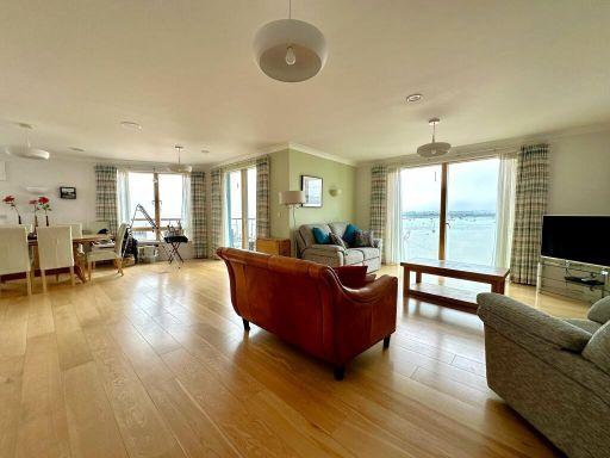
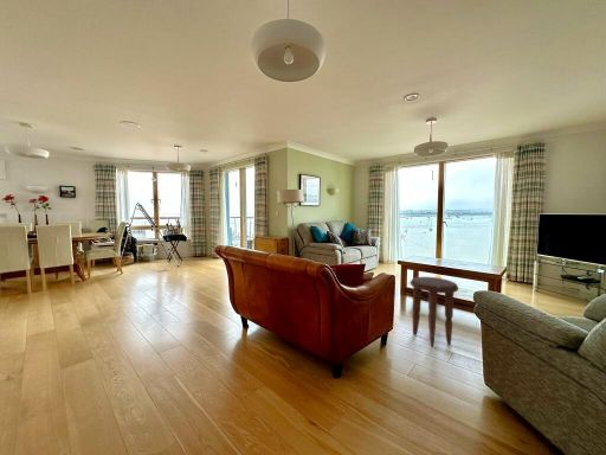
+ side table (432, 310)
